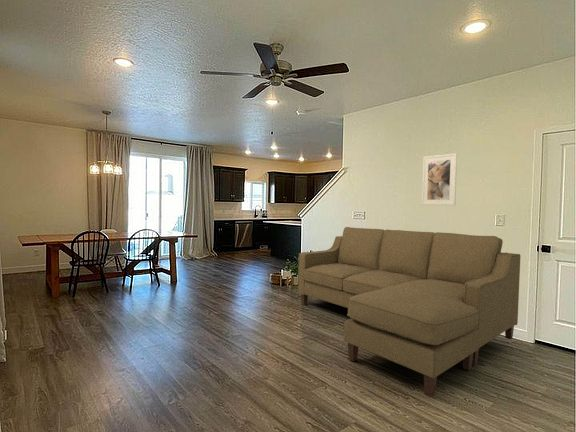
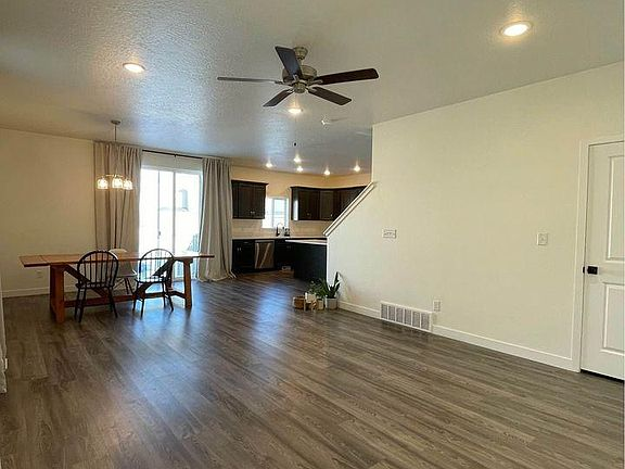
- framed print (438, 180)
- sofa (374, 279)
